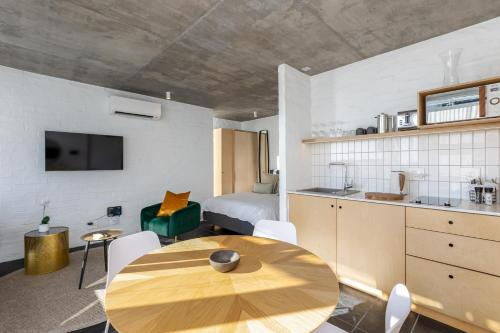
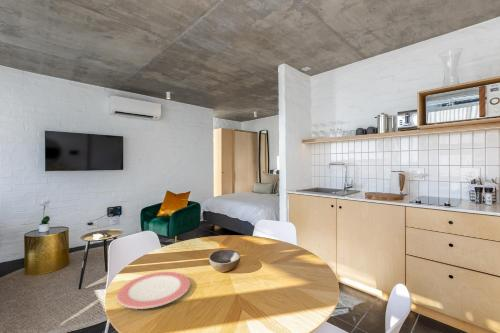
+ plate (155, 289)
